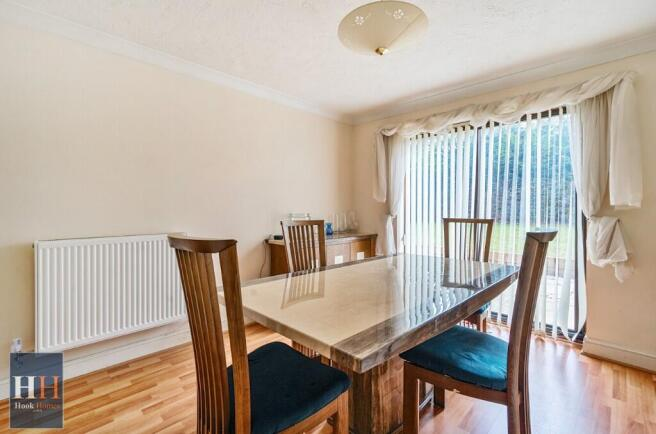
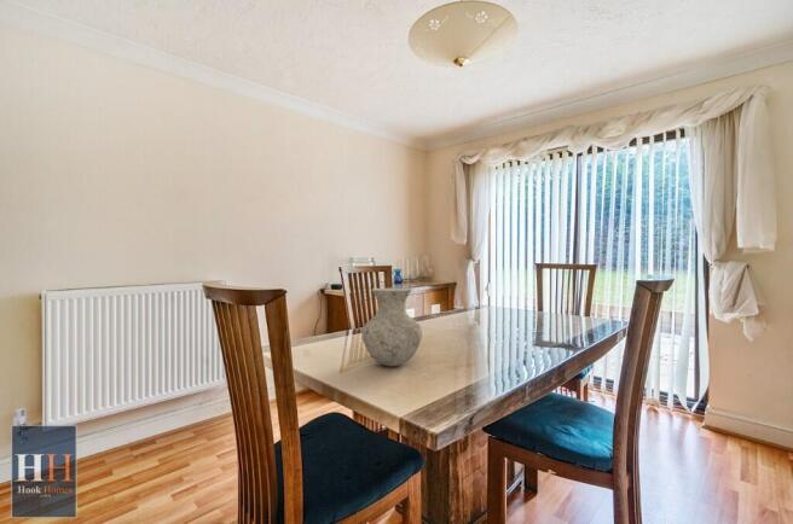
+ vase (392, 326)
